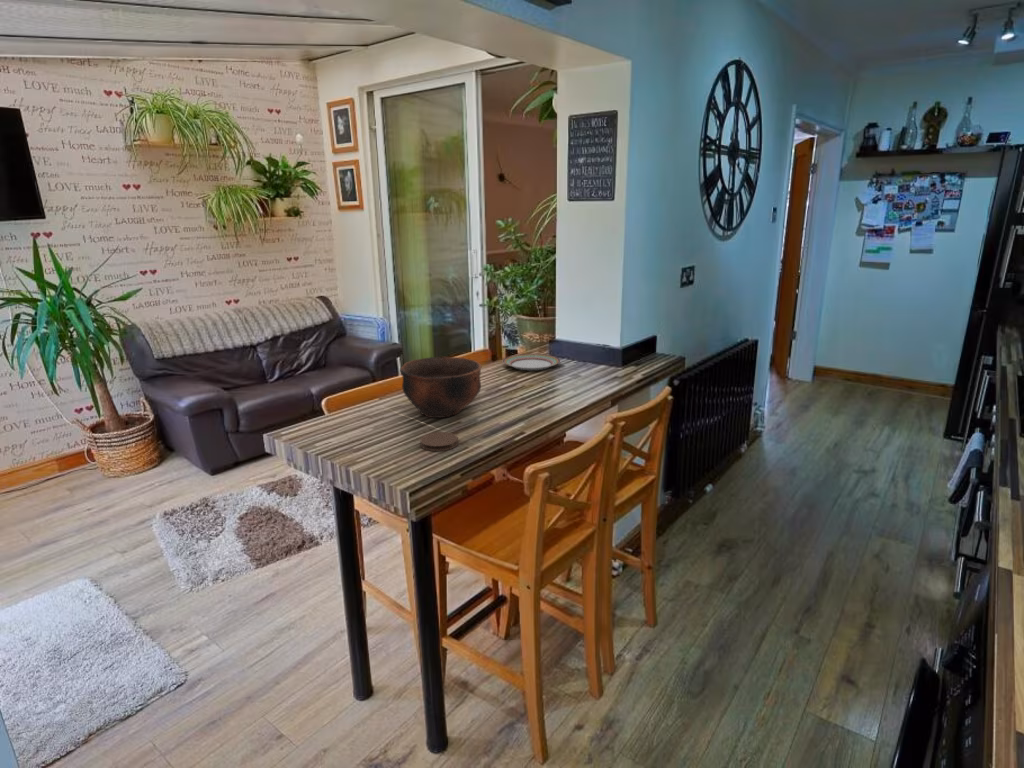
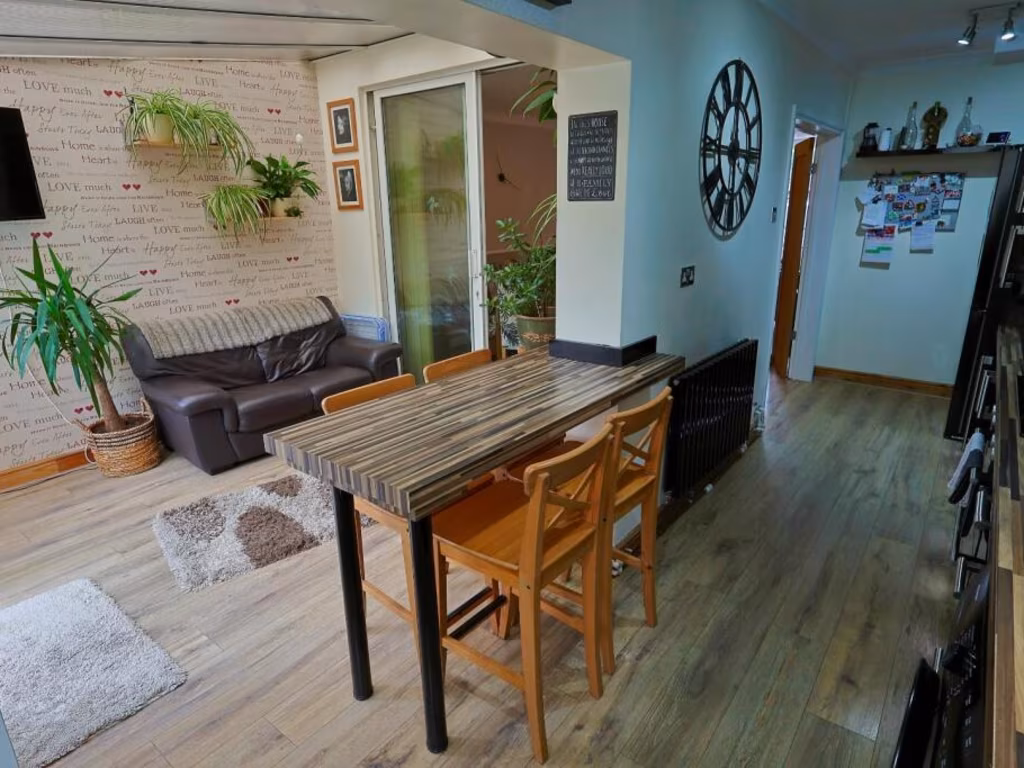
- coaster (439, 441)
- plate (531, 362)
- bowl (442, 389)
